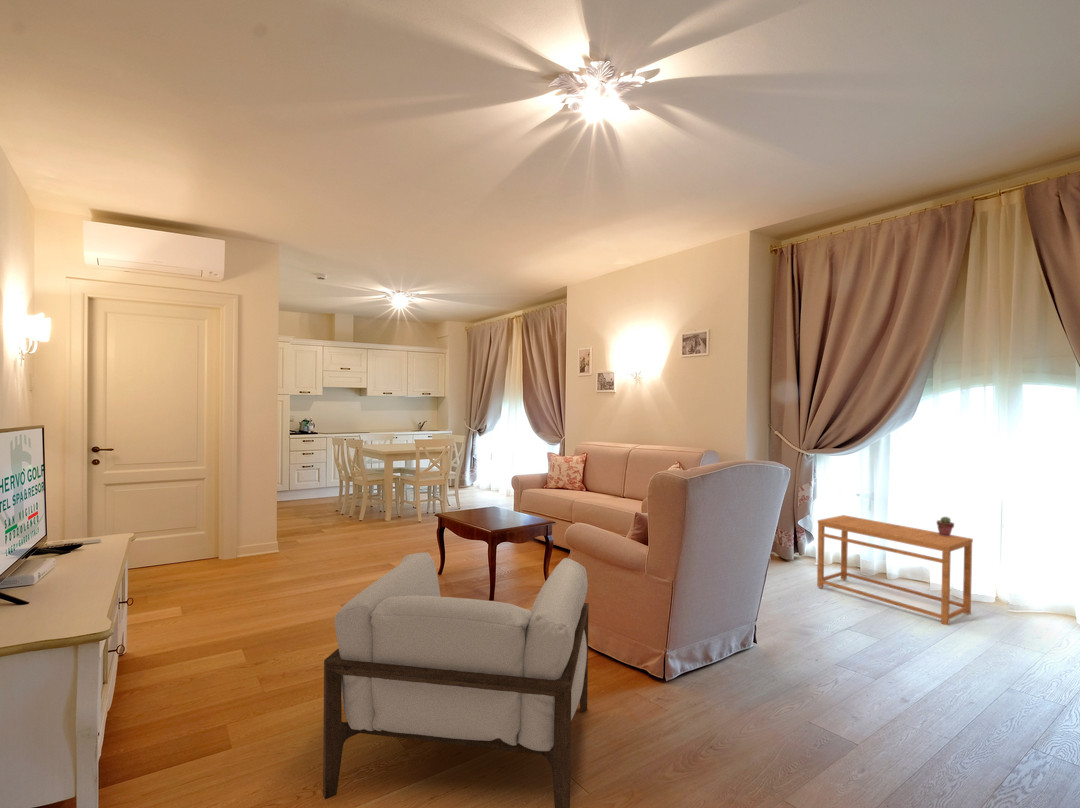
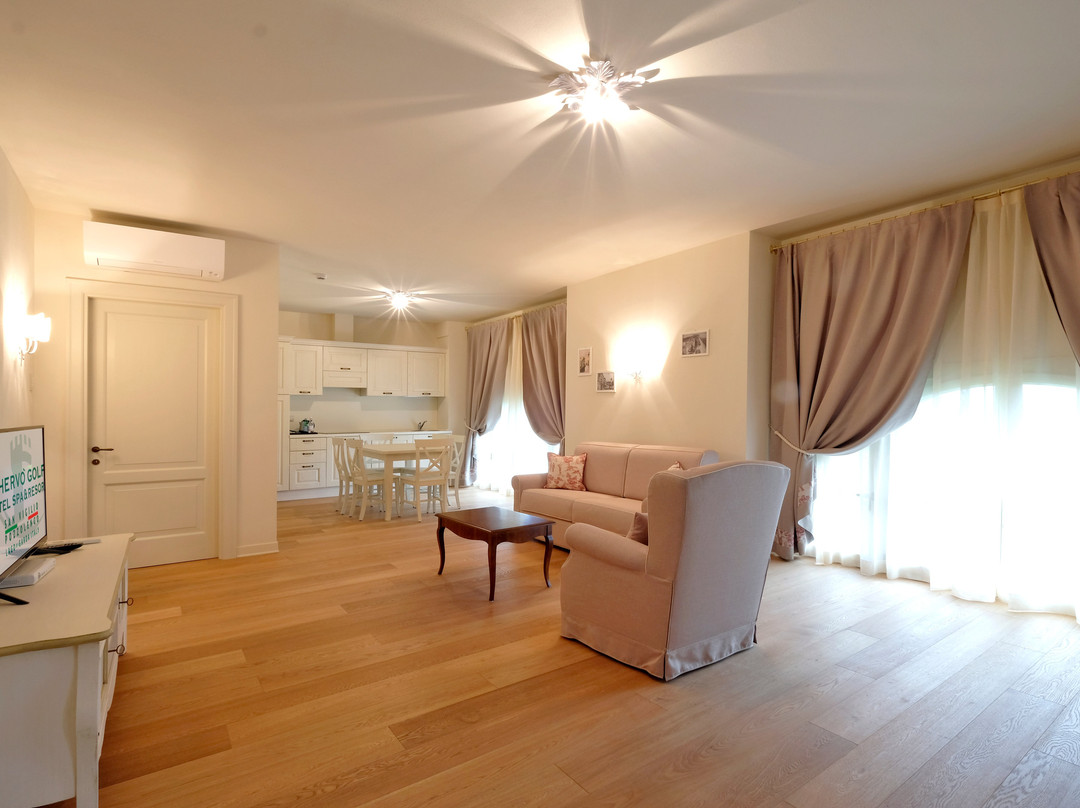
- side table (894, 552)
- armchair (472, 661)
- potted succulent (945, 525)
